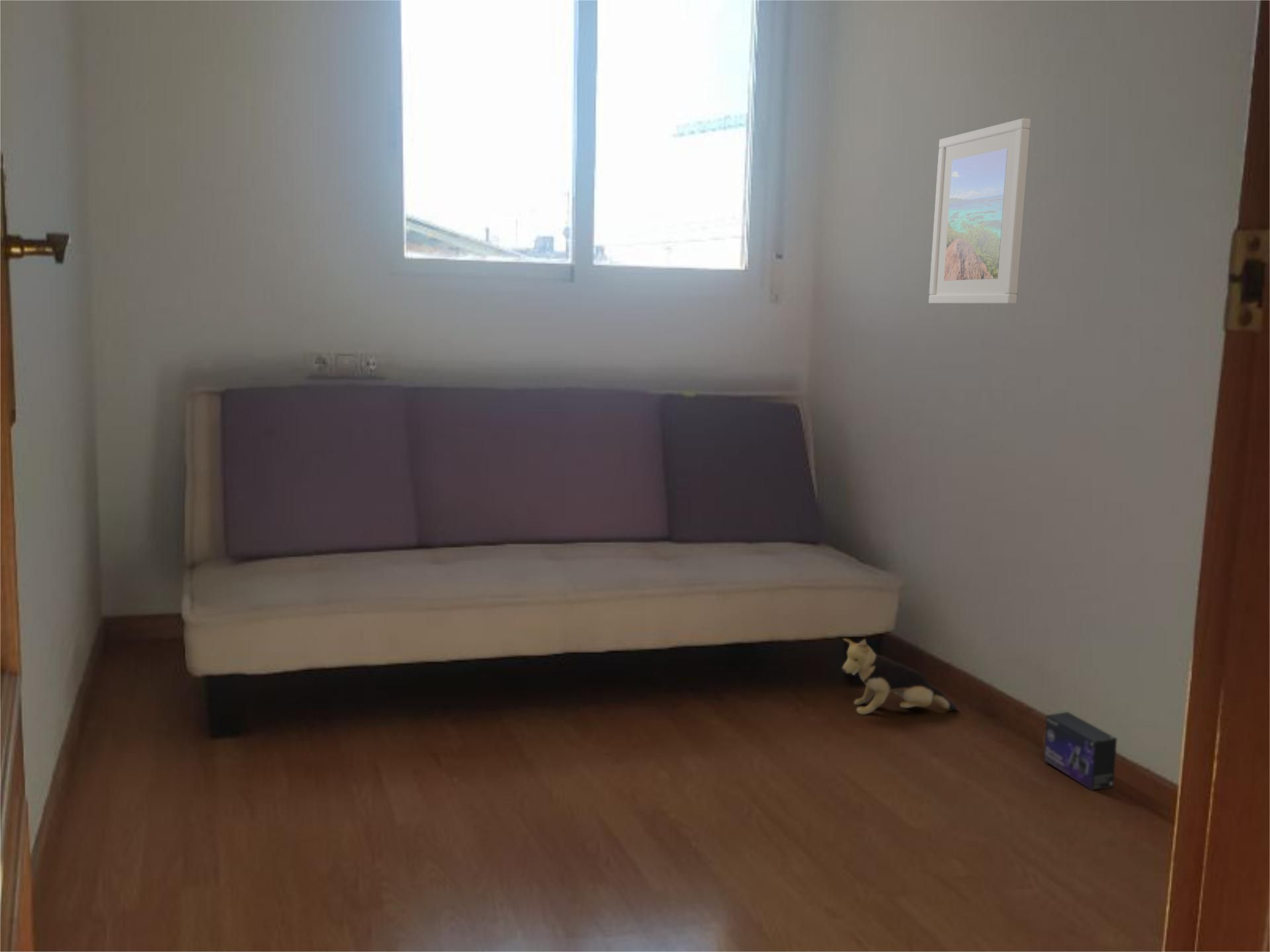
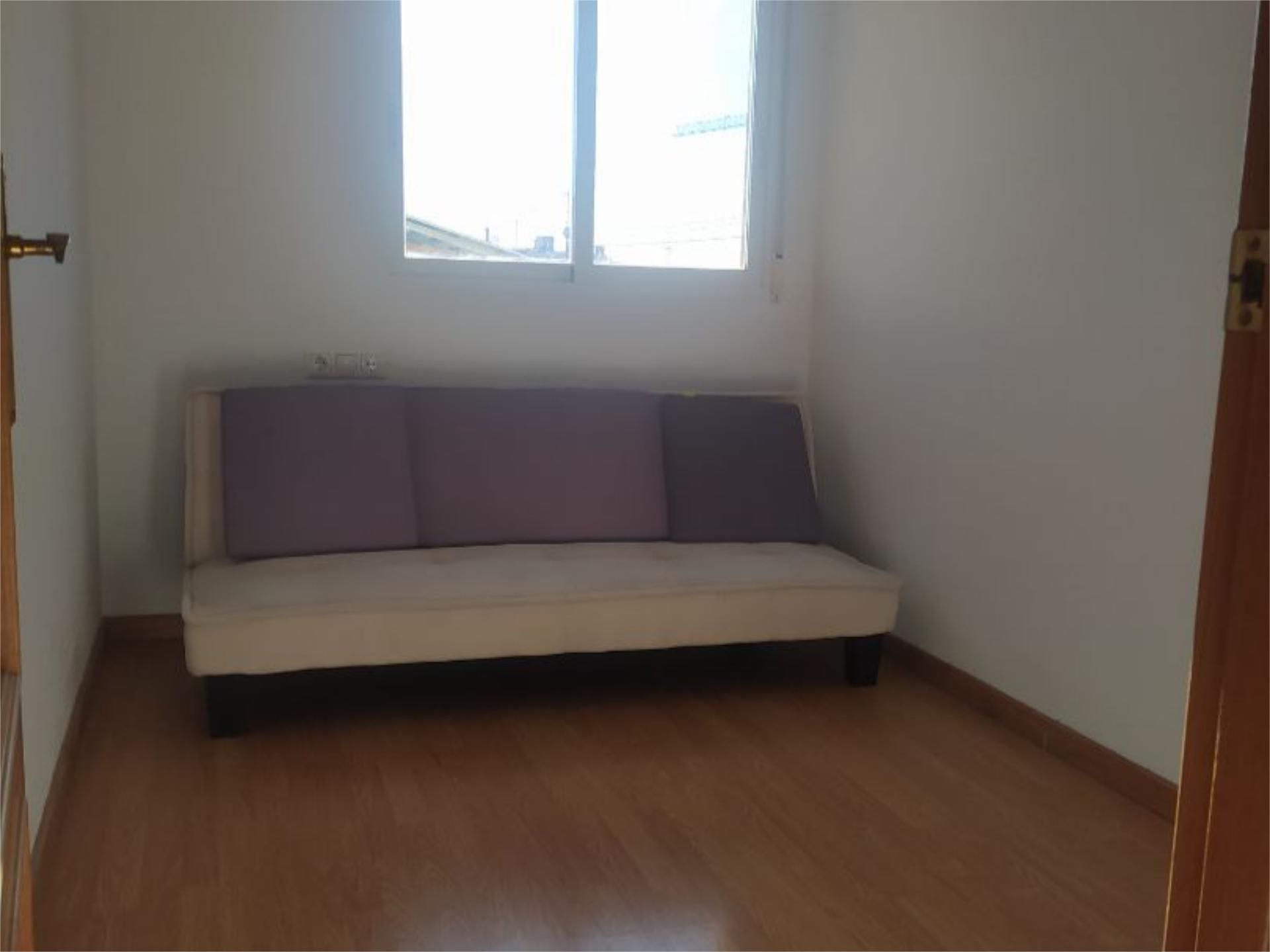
- box (1079, 750)
- plush toy (898, 672)
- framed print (976, 218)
